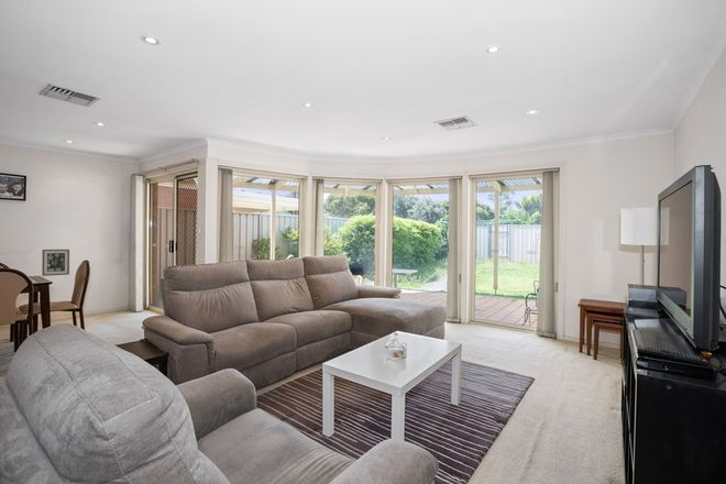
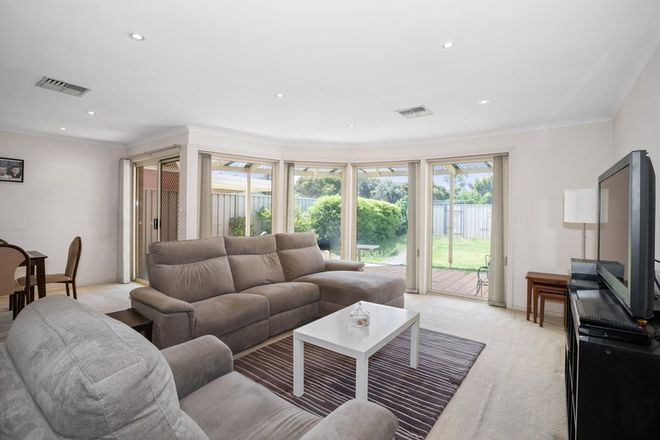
- wall art (56, 262)
